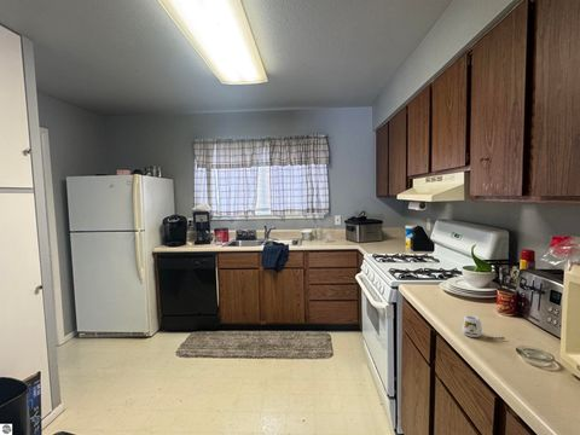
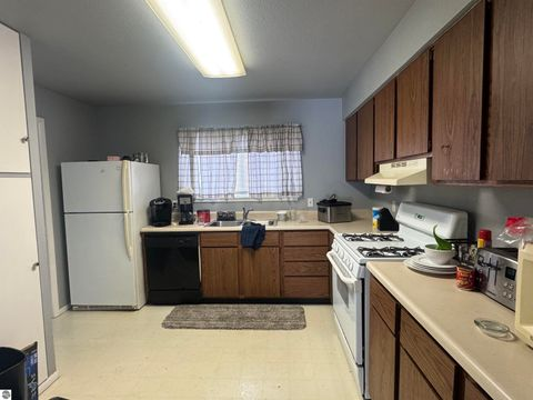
- mug (480, 325)
